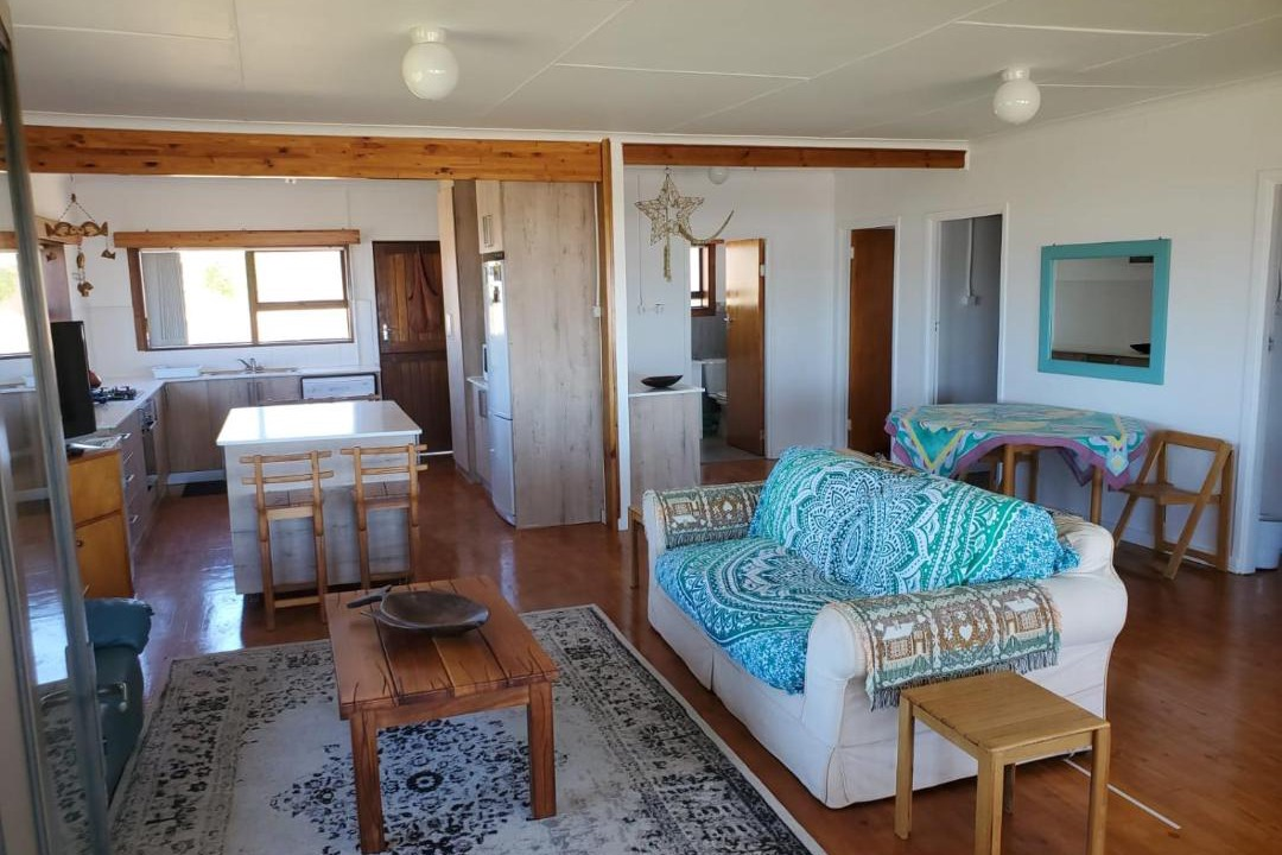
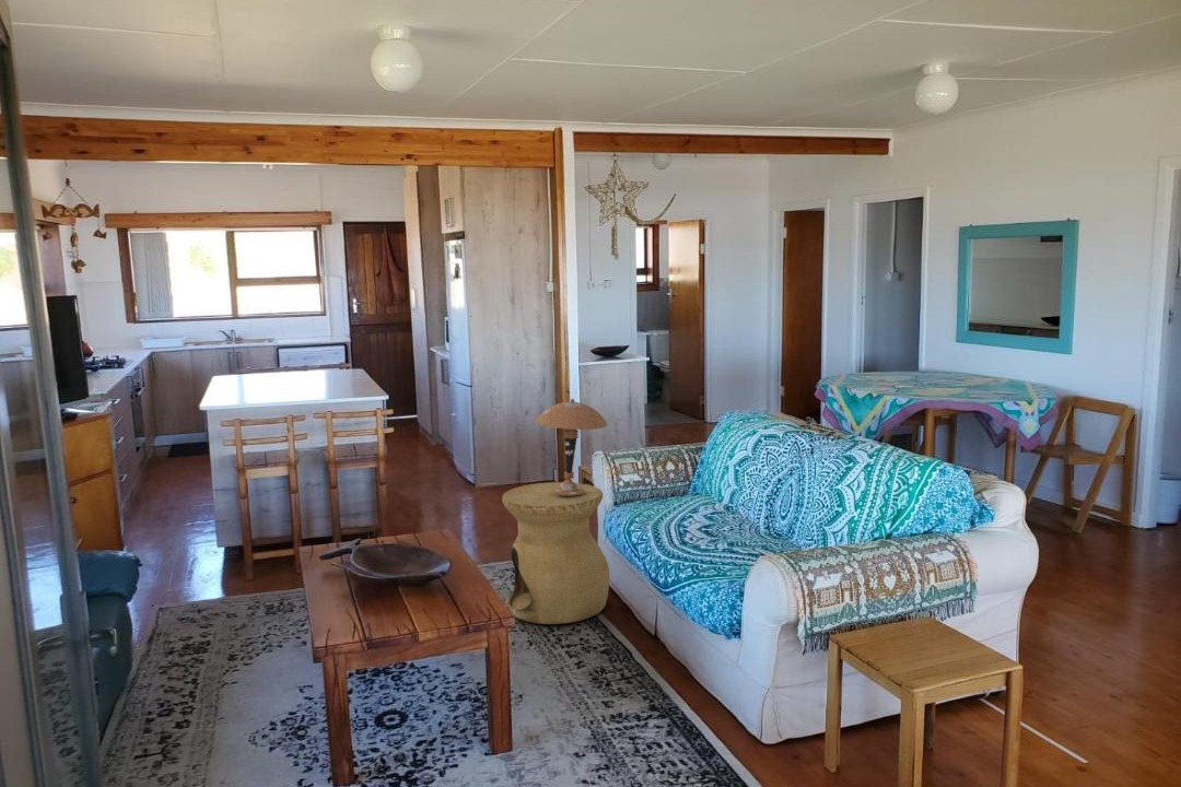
+ table lamp (566, 445)
+ side table (556, 550)
